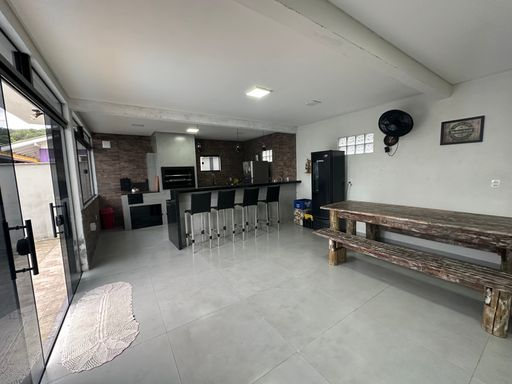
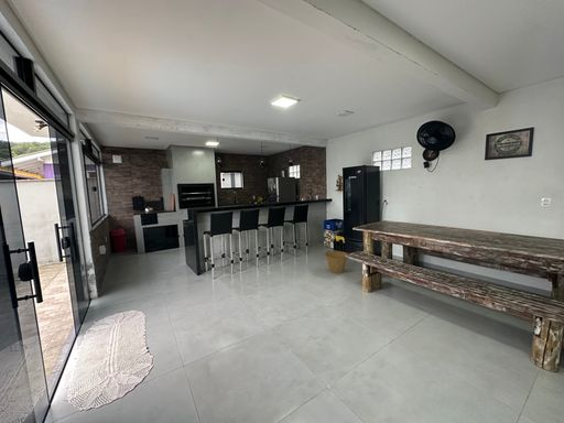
+ basket (336, 262)
